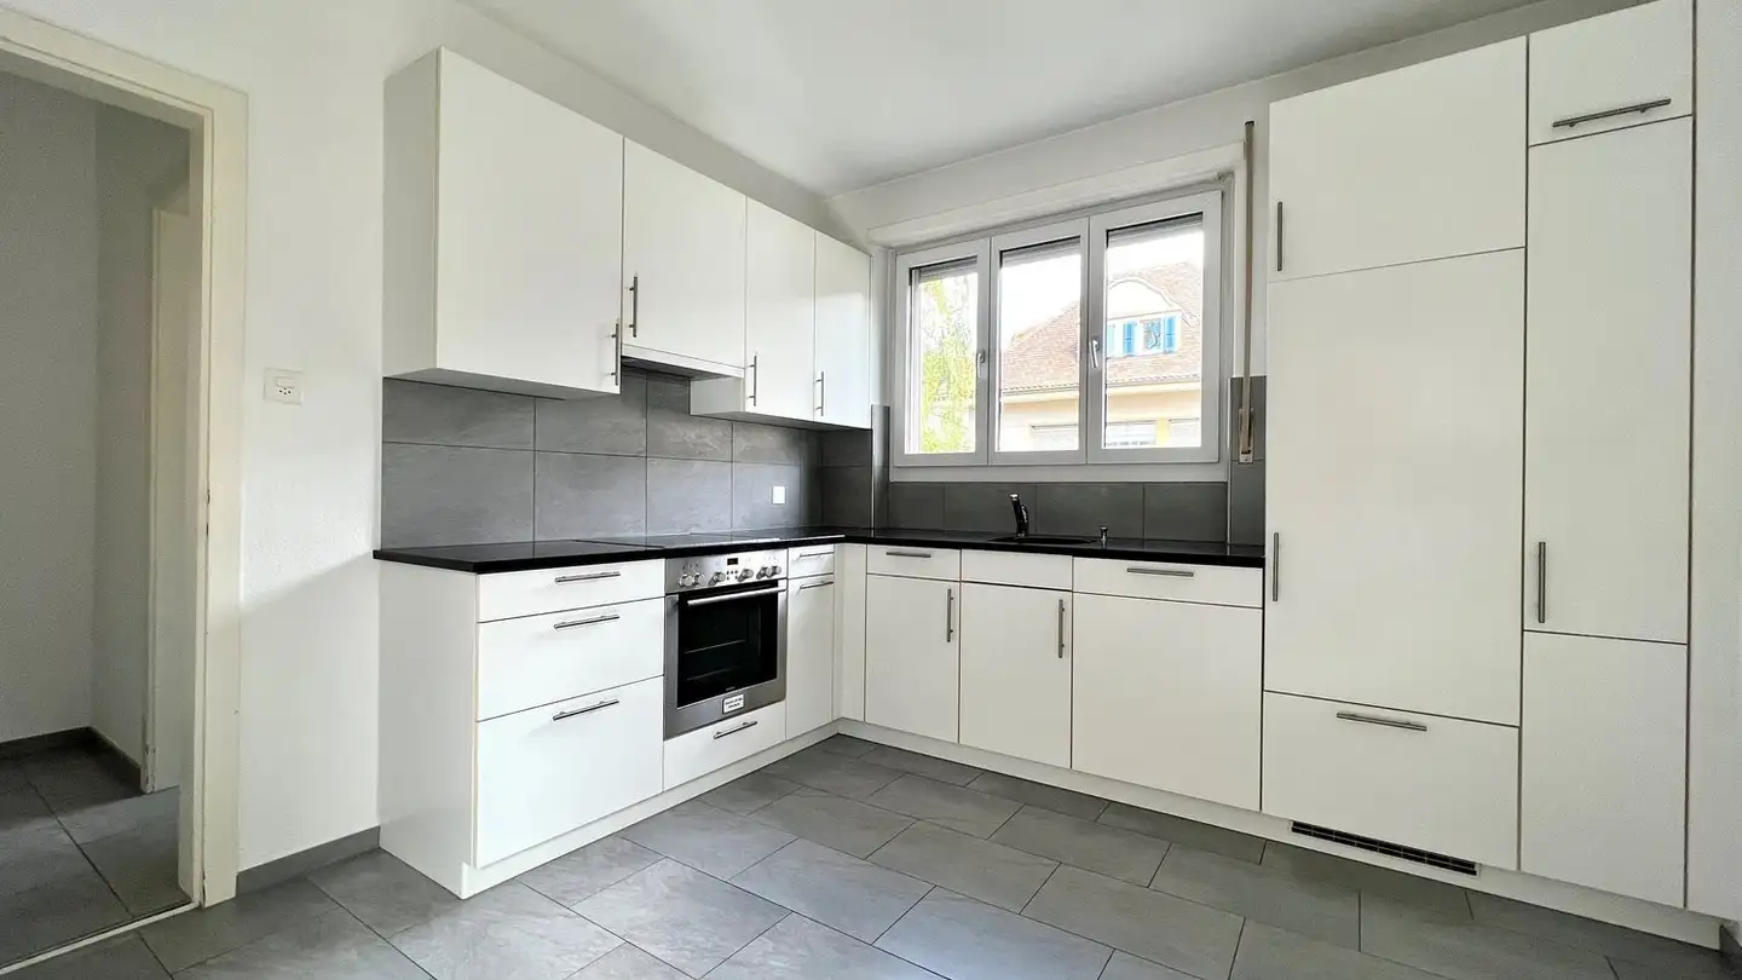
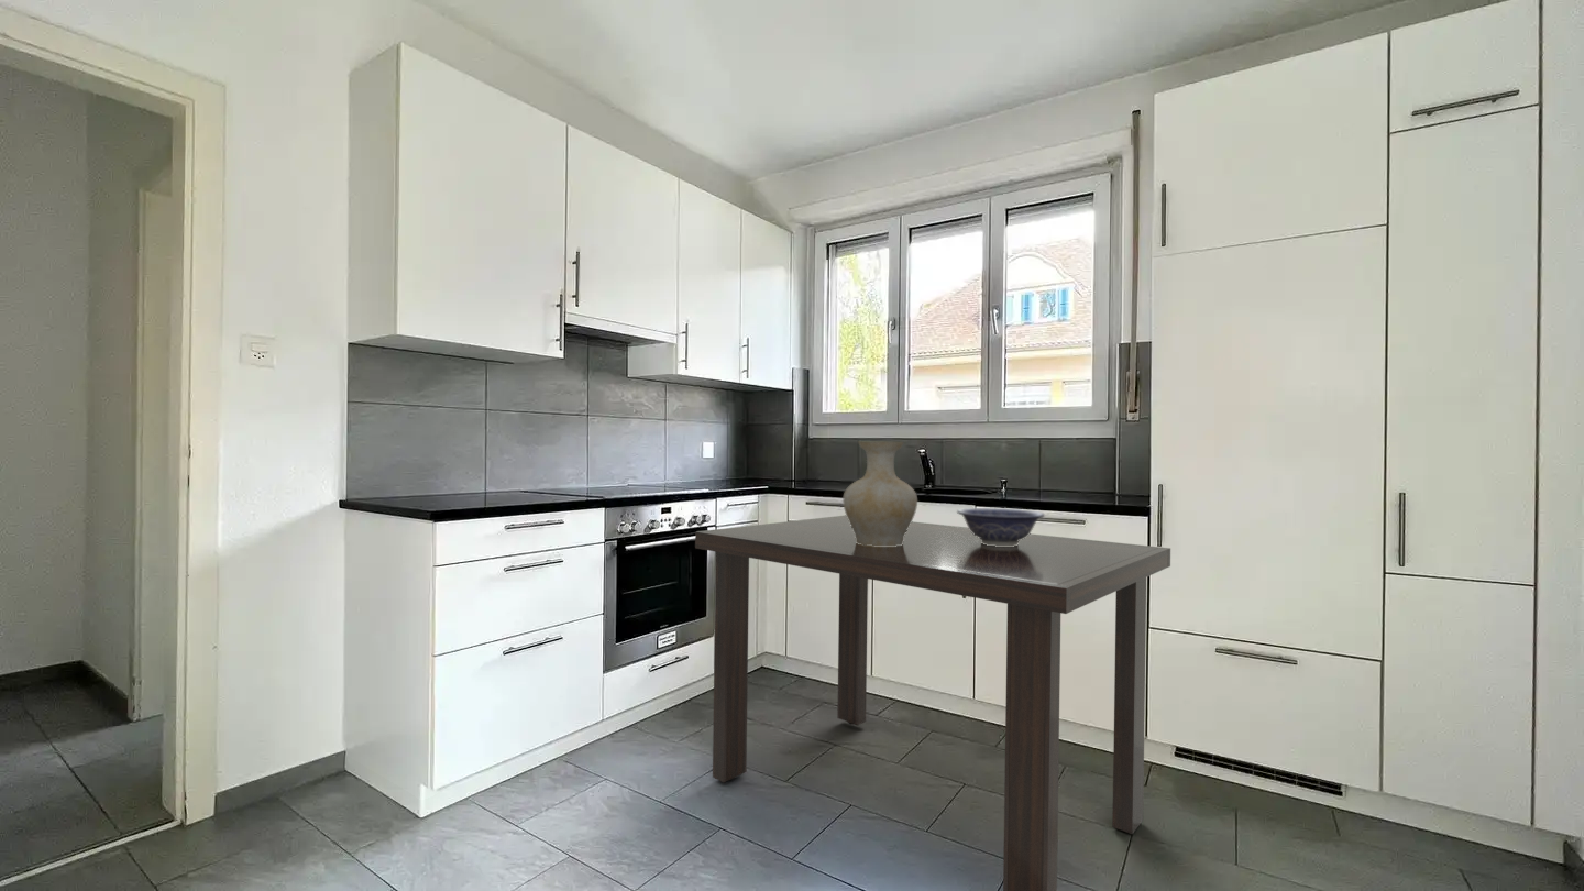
+ dining table (866, 670)
+ decorative bowl (999, 527)
+ vase (880, 492)
